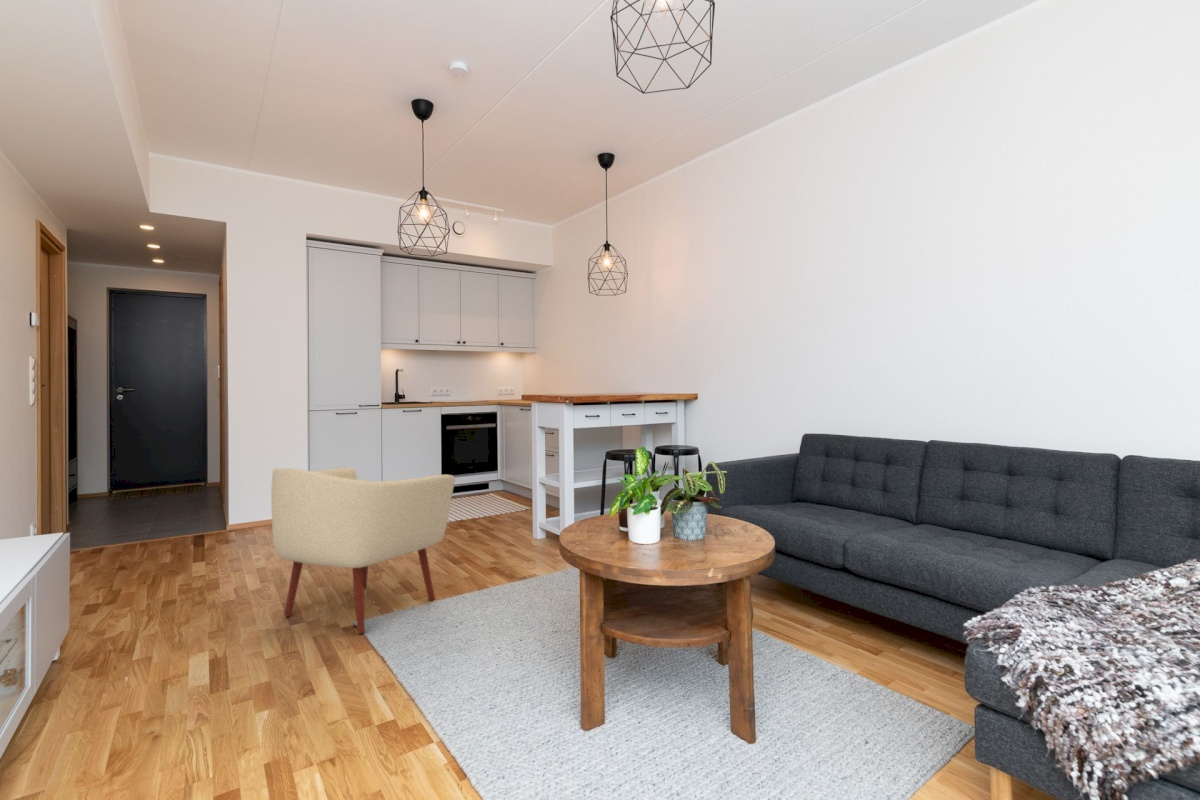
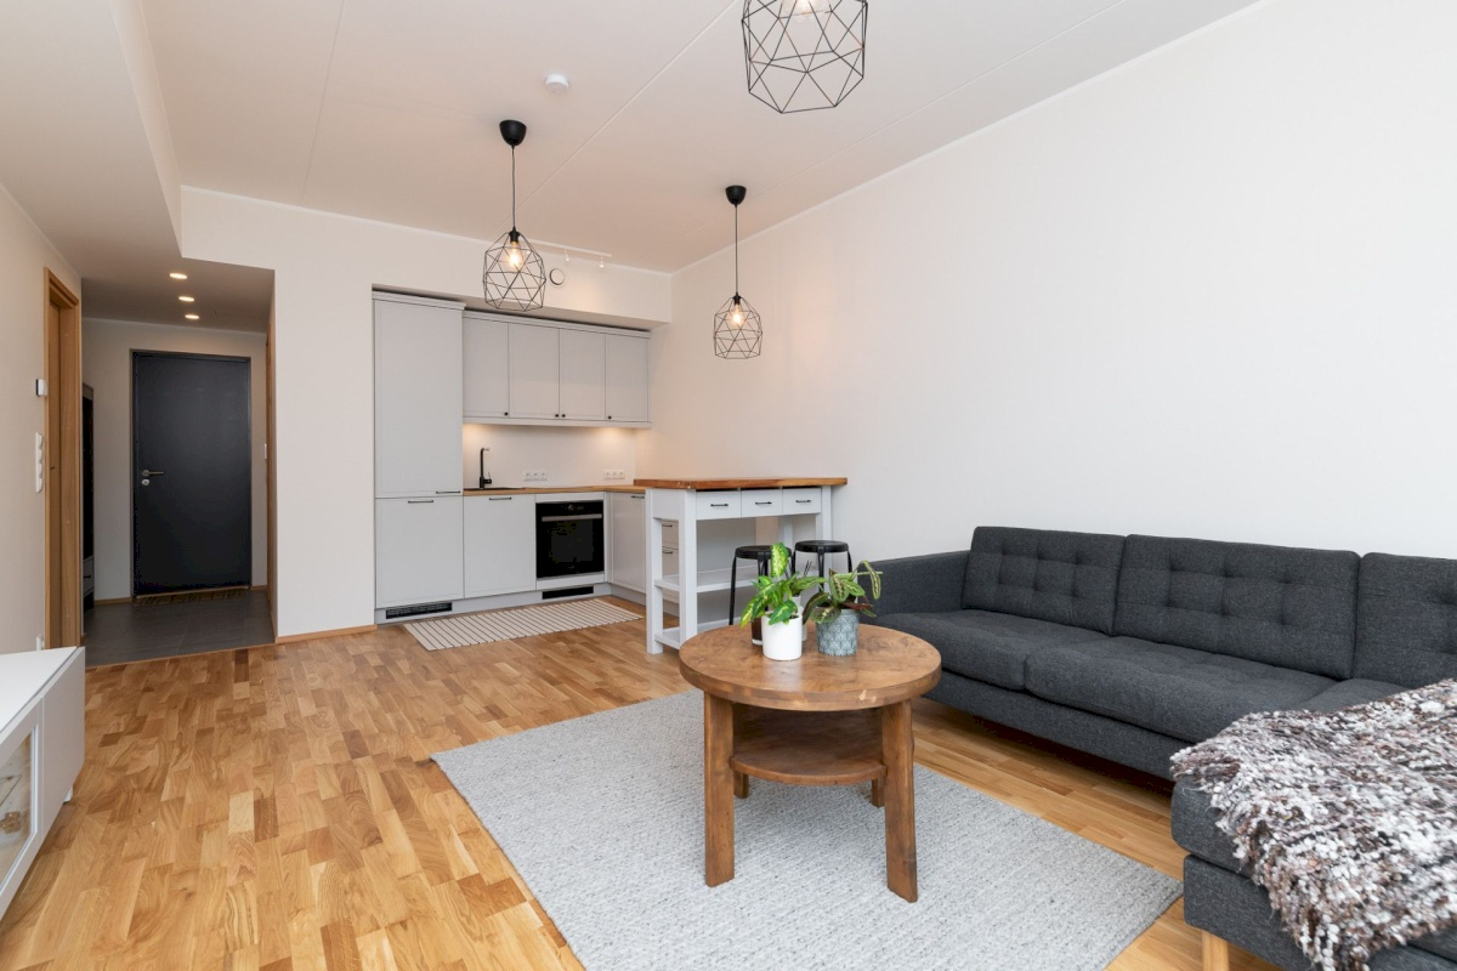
- armchair (353, 536)
